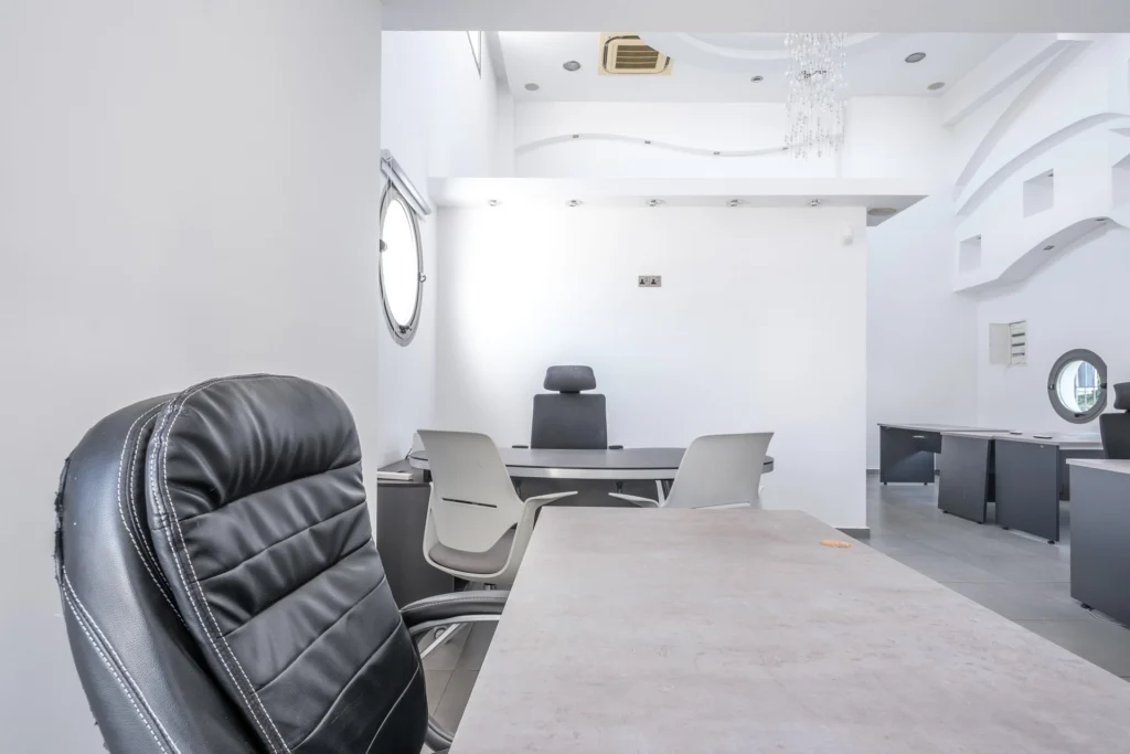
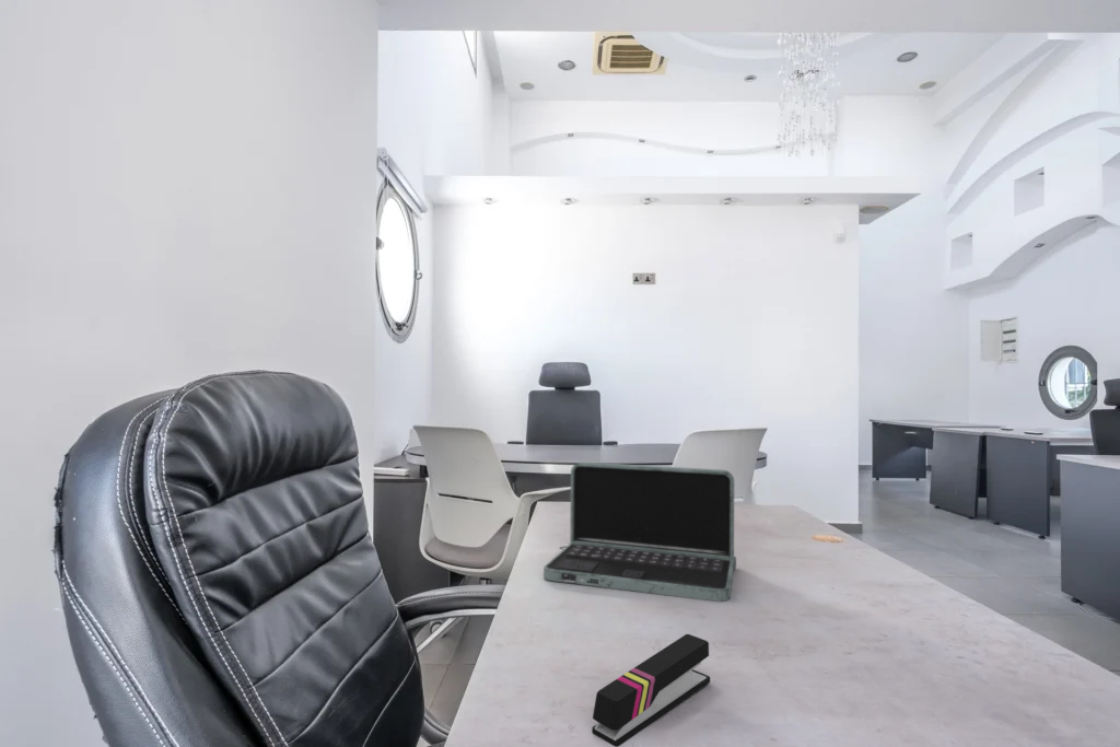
+ laptop (637, 520)
+ stapler (655, 682)
